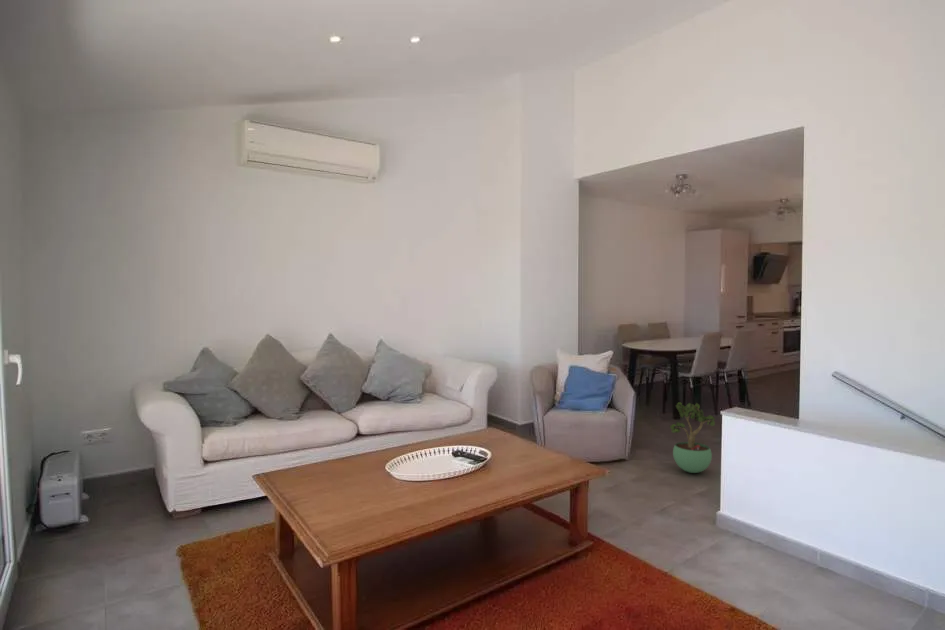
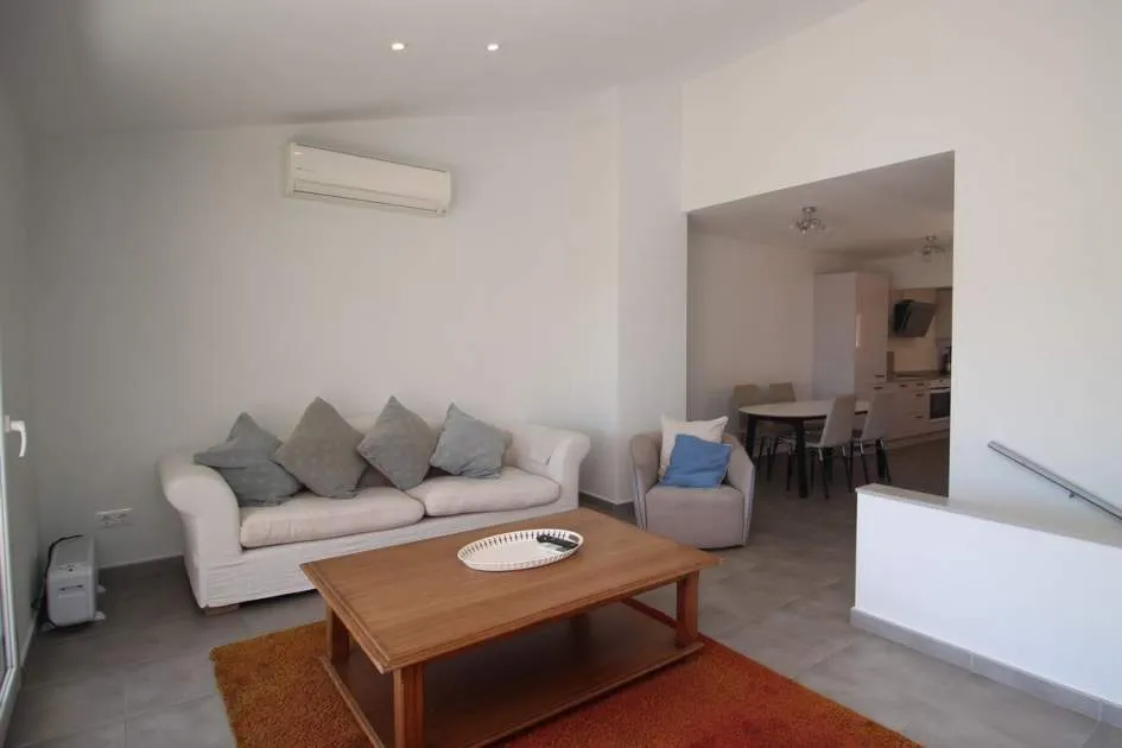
- potted plant (694, 437)
